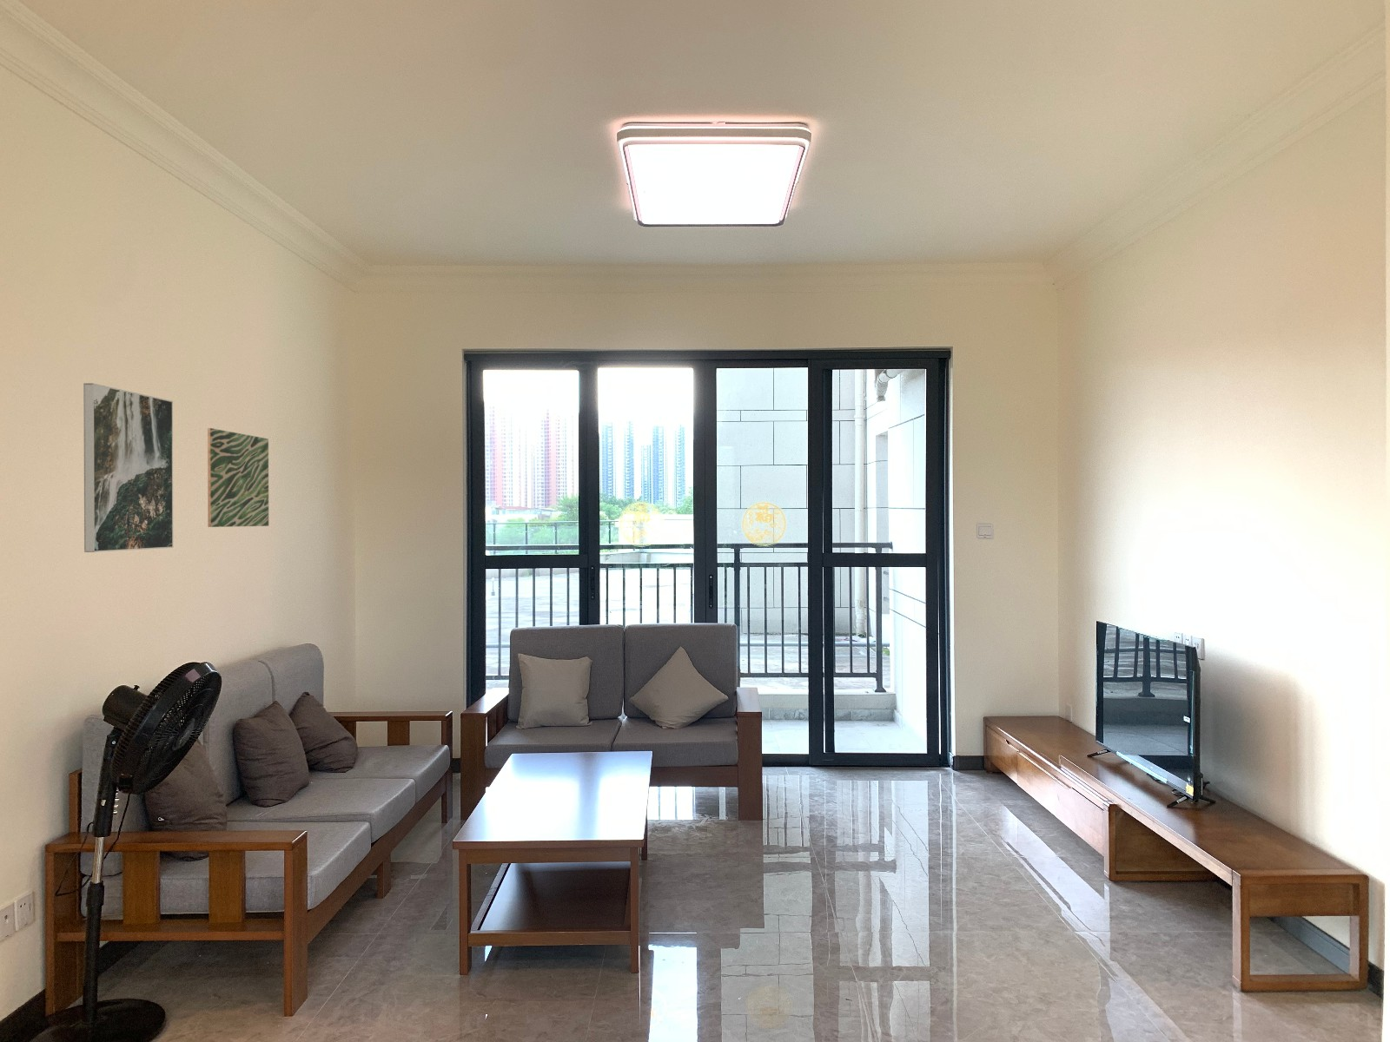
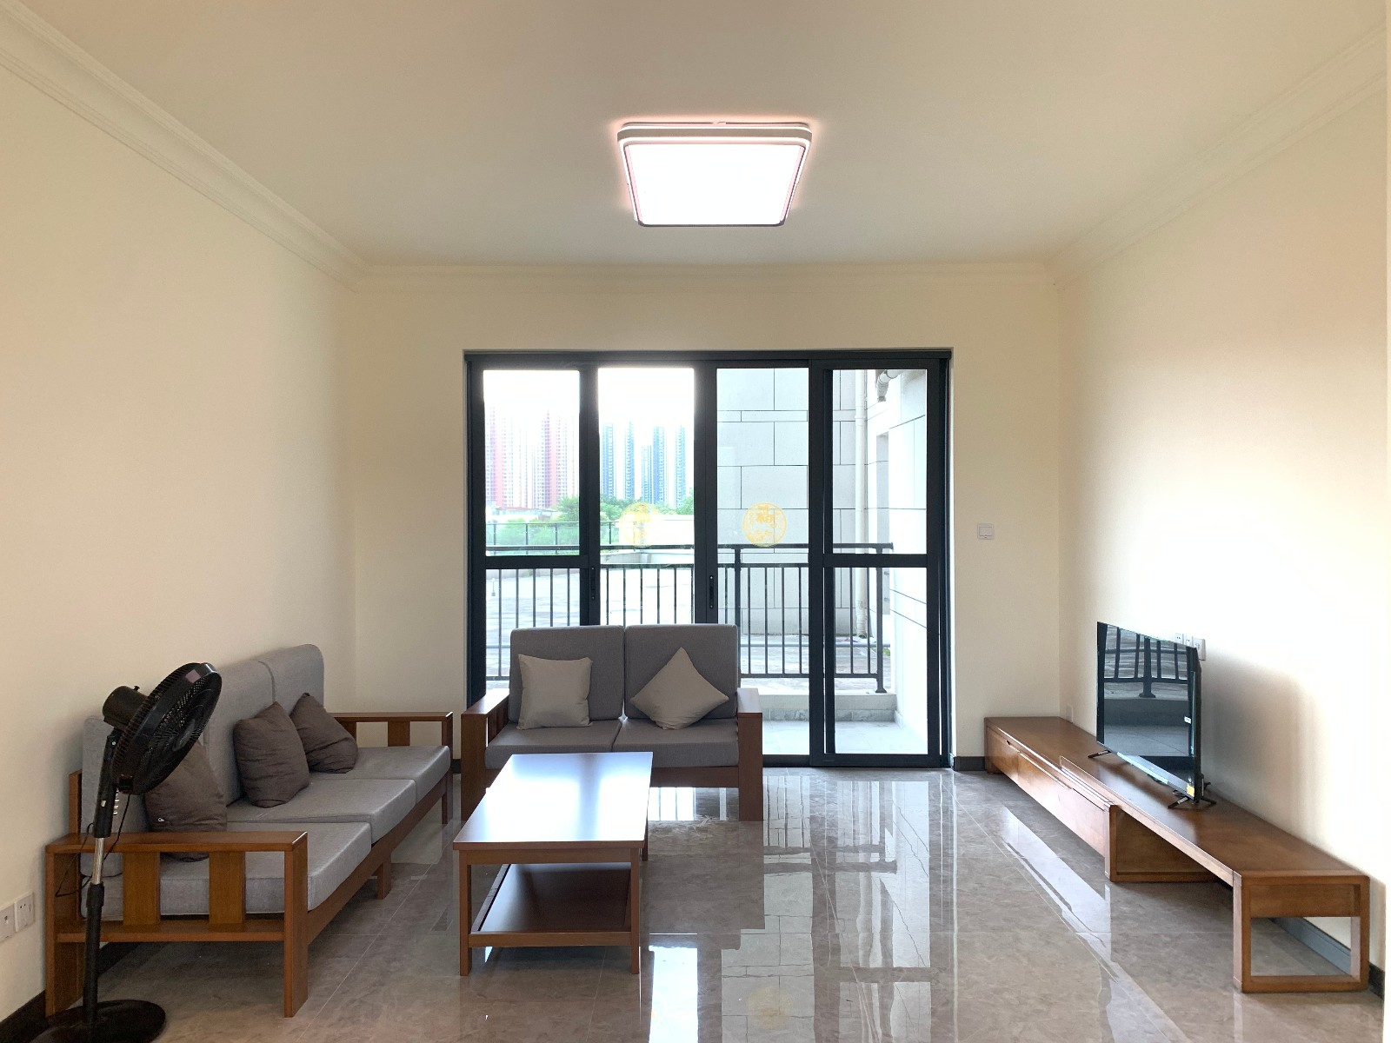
- wall art (240, 479)
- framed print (131, 471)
